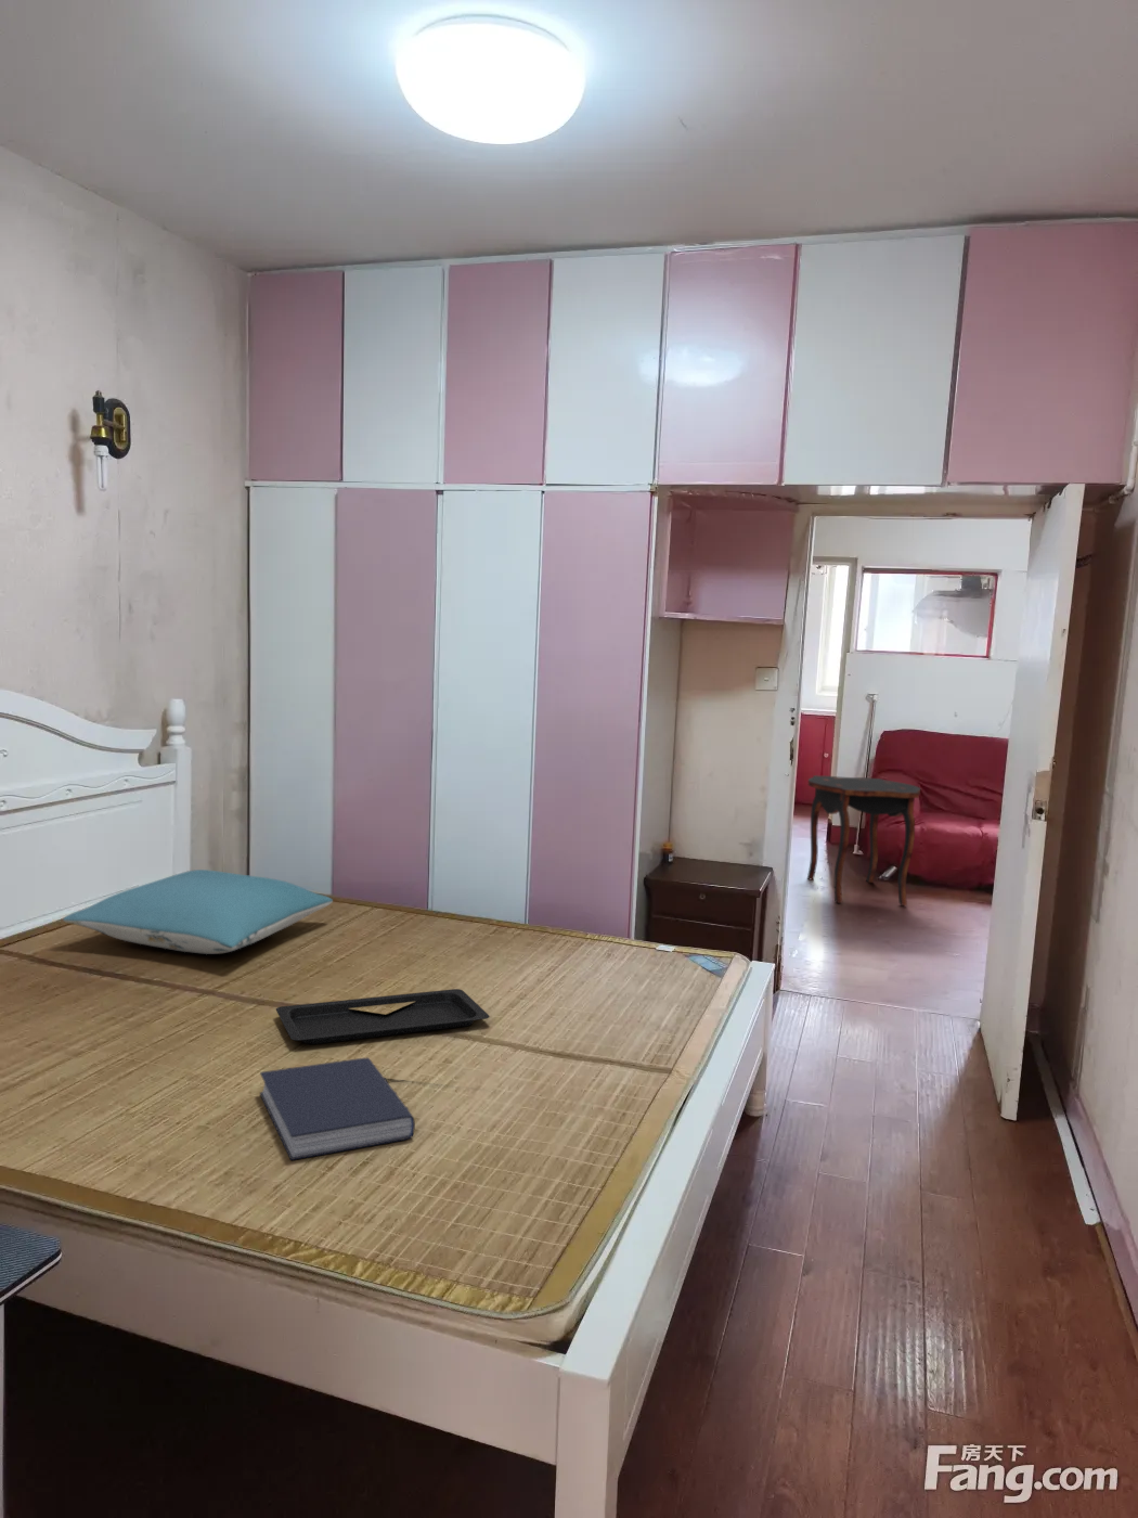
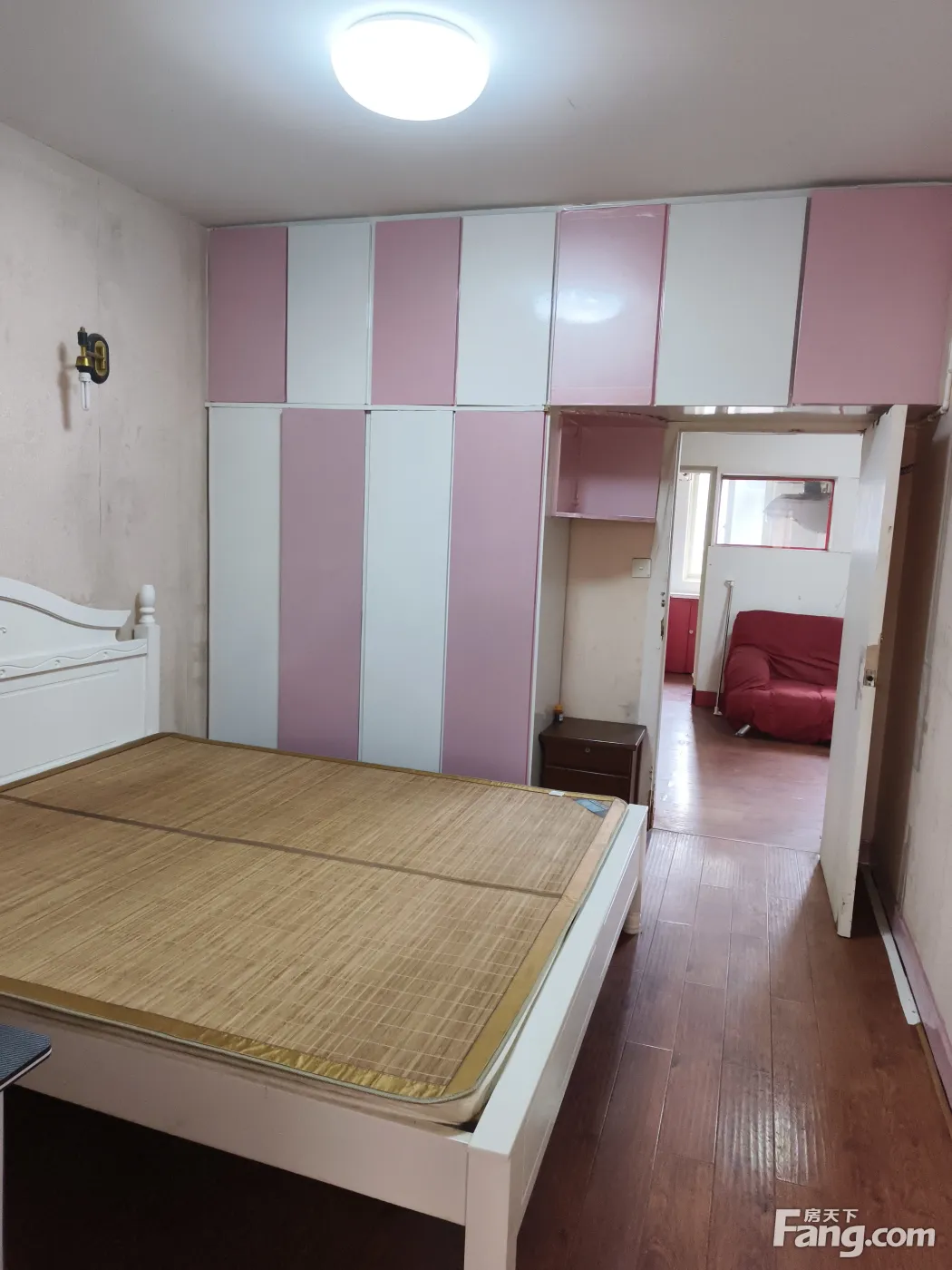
- serving tray (383, 1017)
- side table (869, 837)
- book (334, 1103)
- pillow (206, 908)
